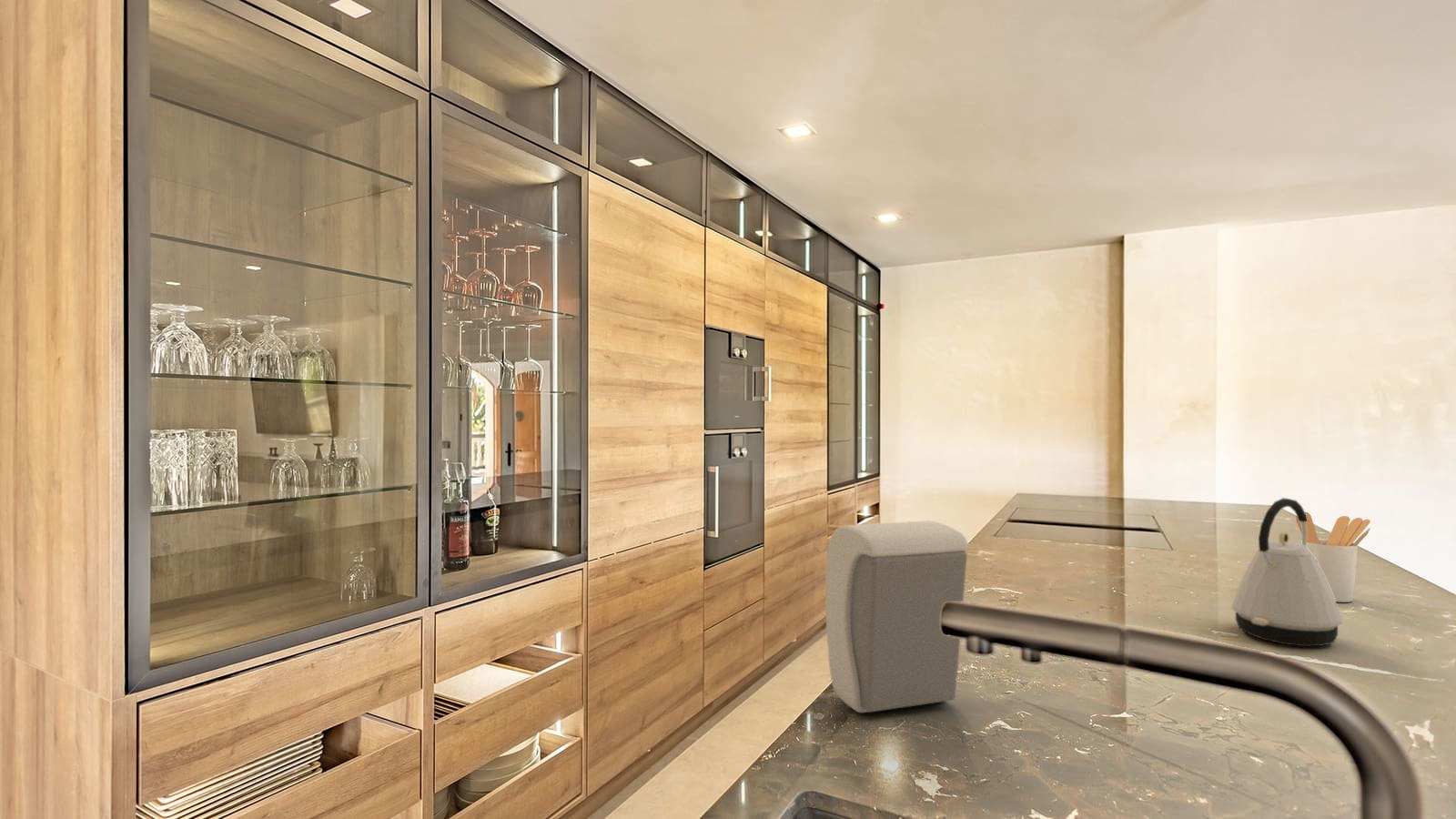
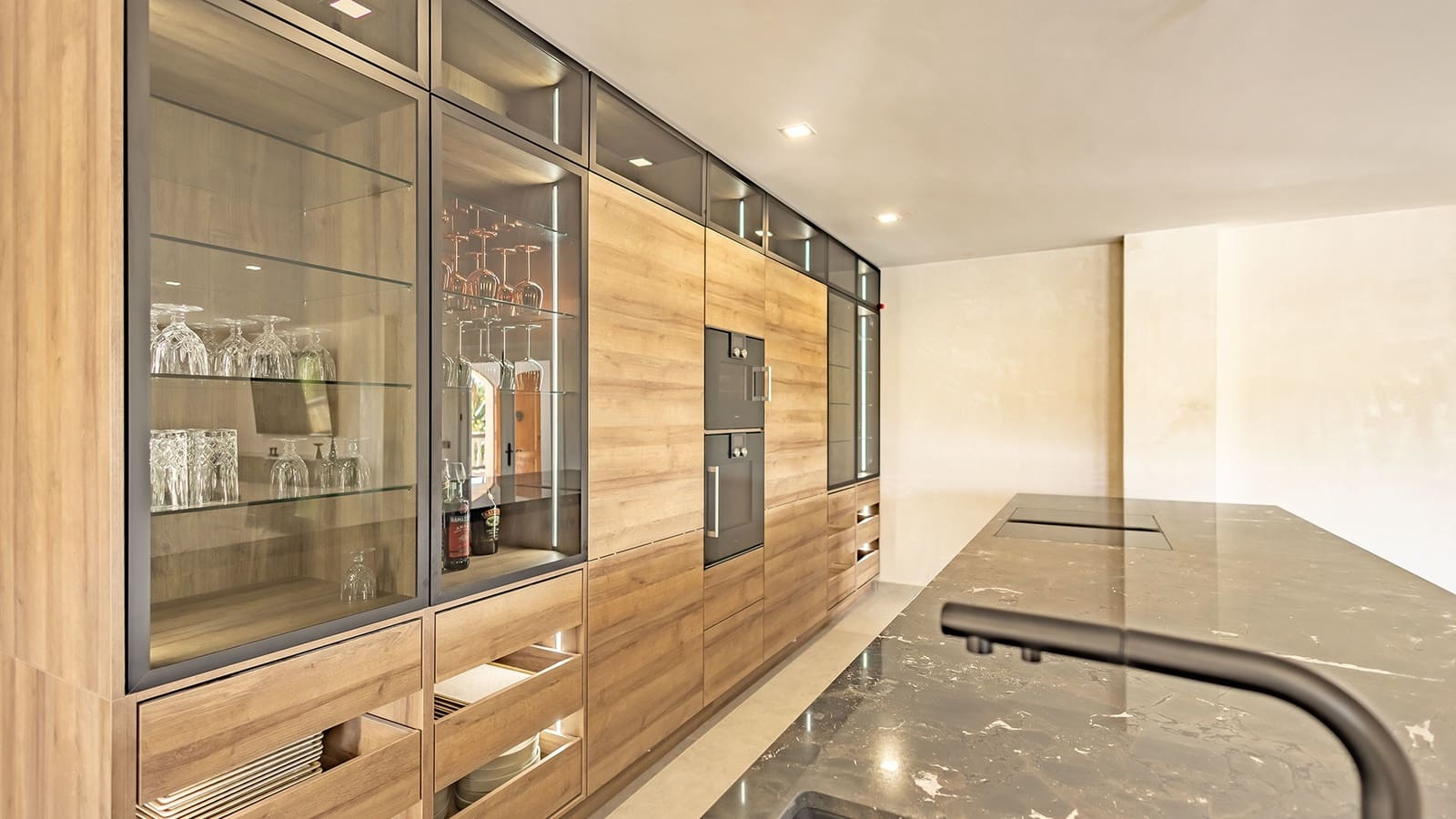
- kettle (1286, 567)
- soap dispenser (895, 612)
- utensil holder (1336, 555)
